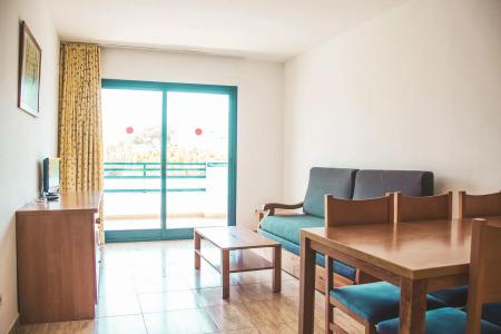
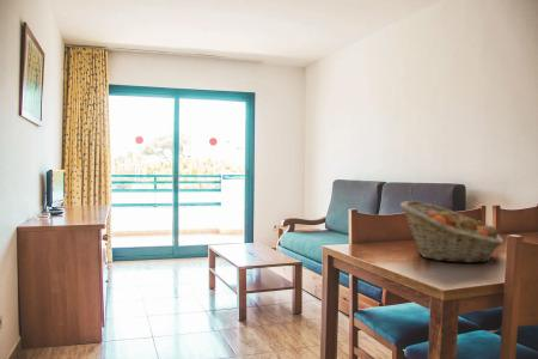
+ fruit basket (450, 229)
